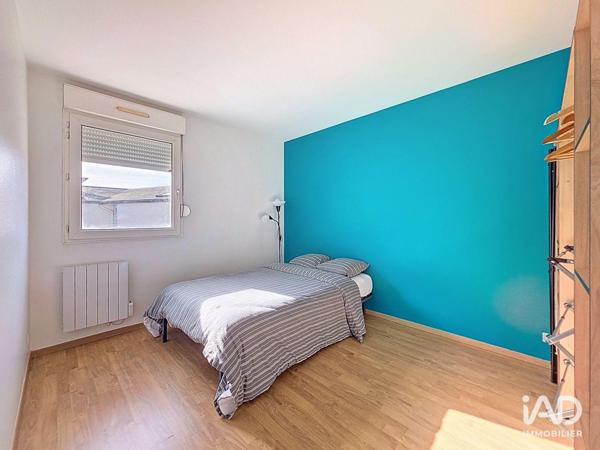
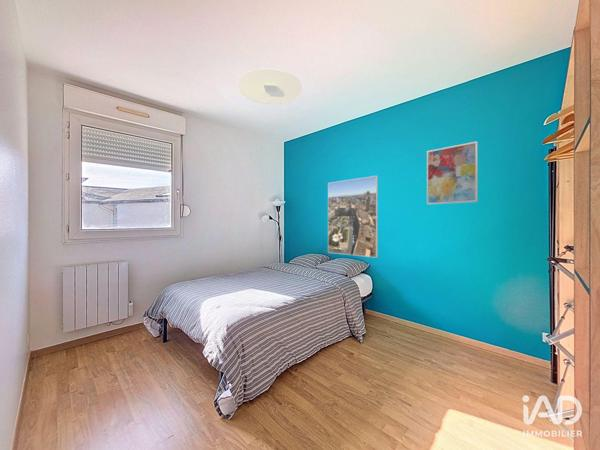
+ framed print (350, 217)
+ ceiling light (270, 85)
+ wall art (450, 174)
